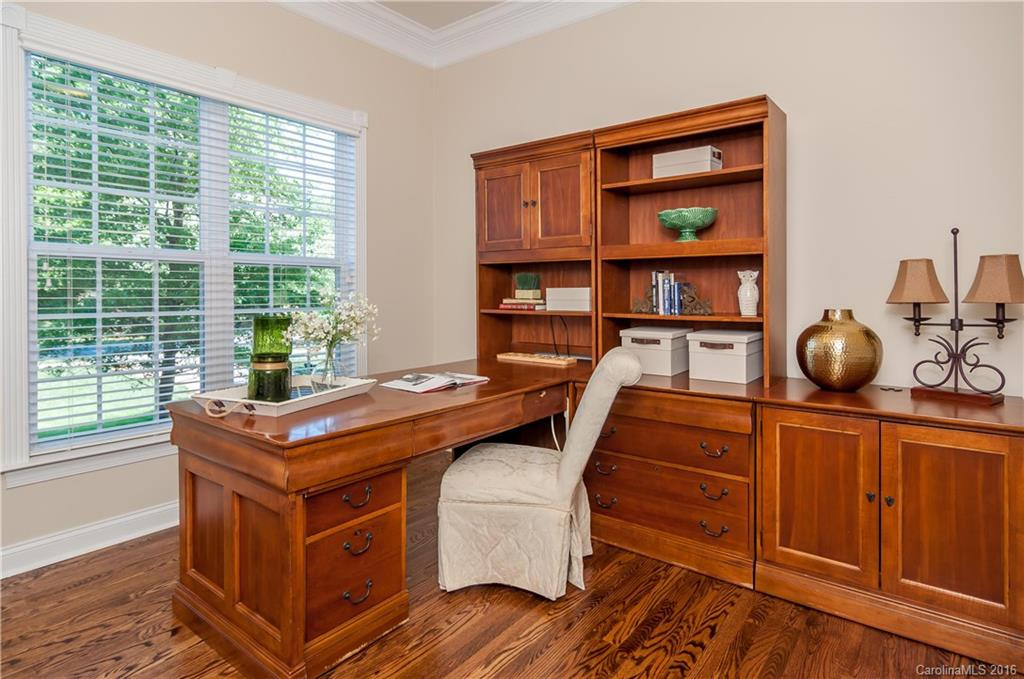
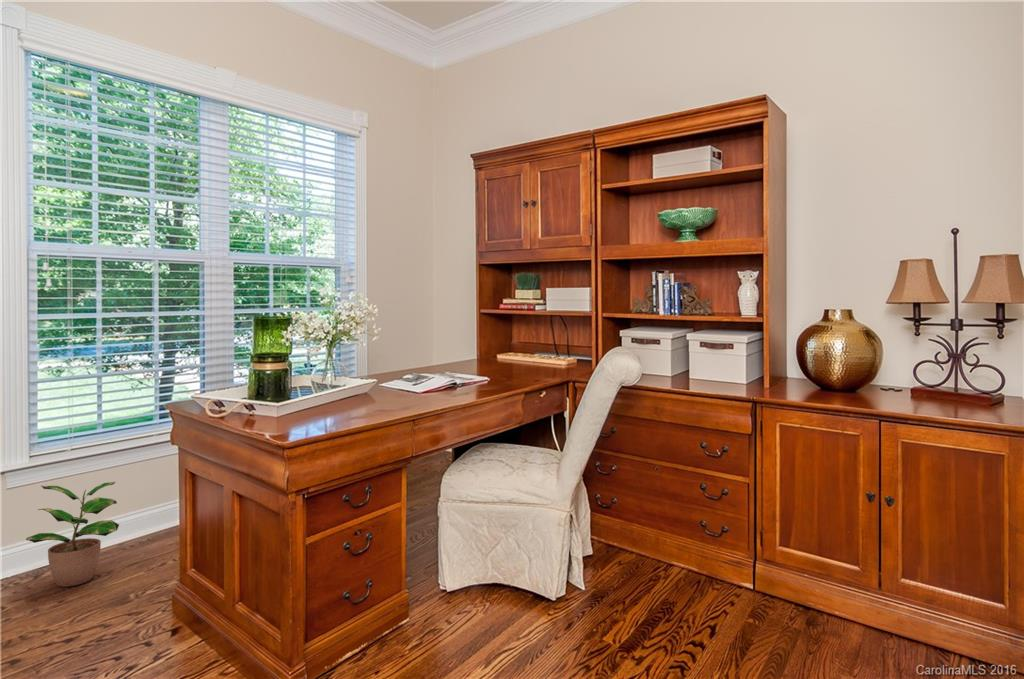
+ potted plant (80, 530)
